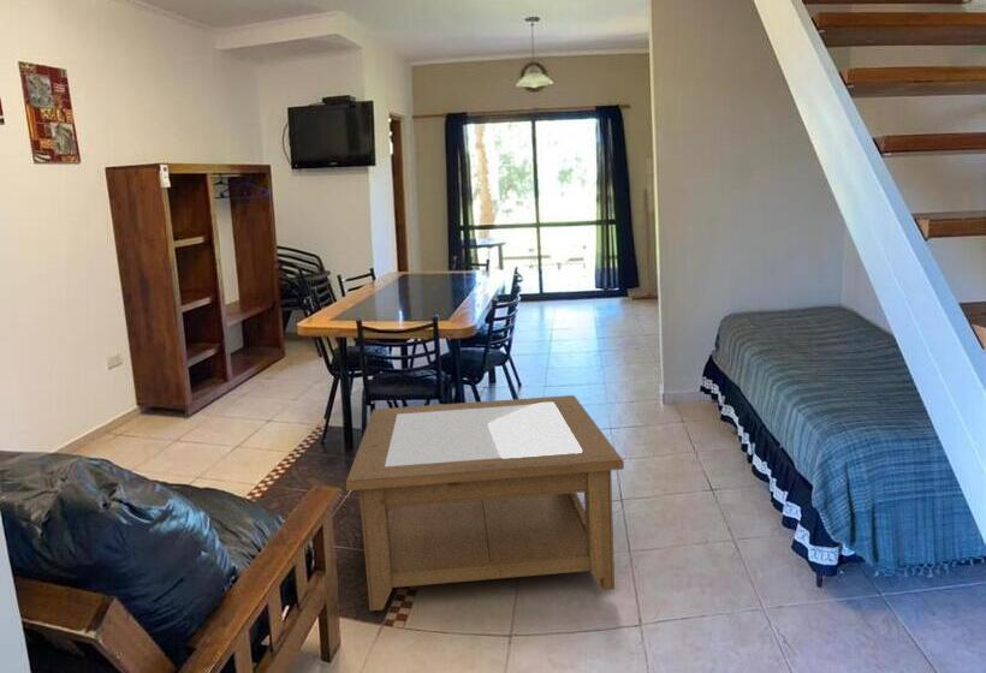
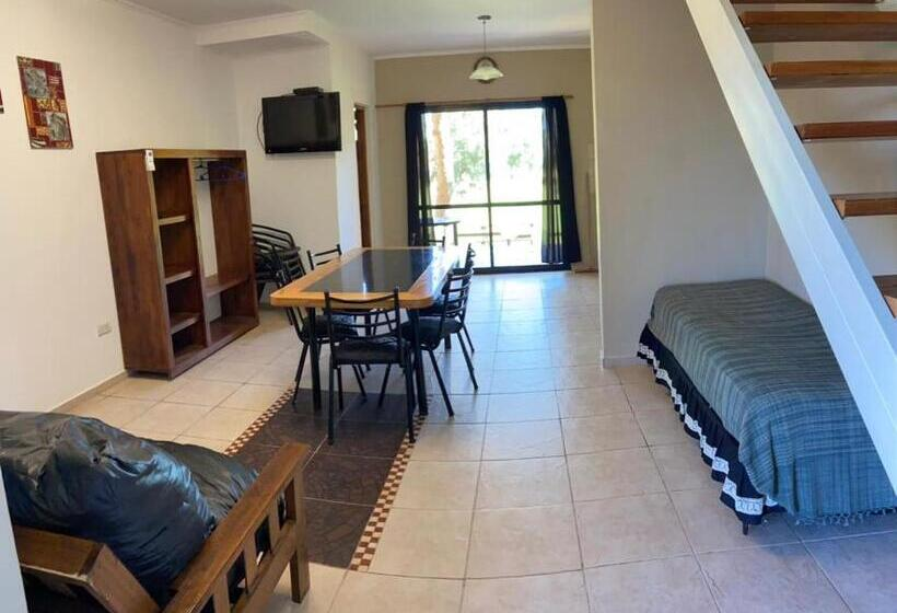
- coffee table (482, 488)
